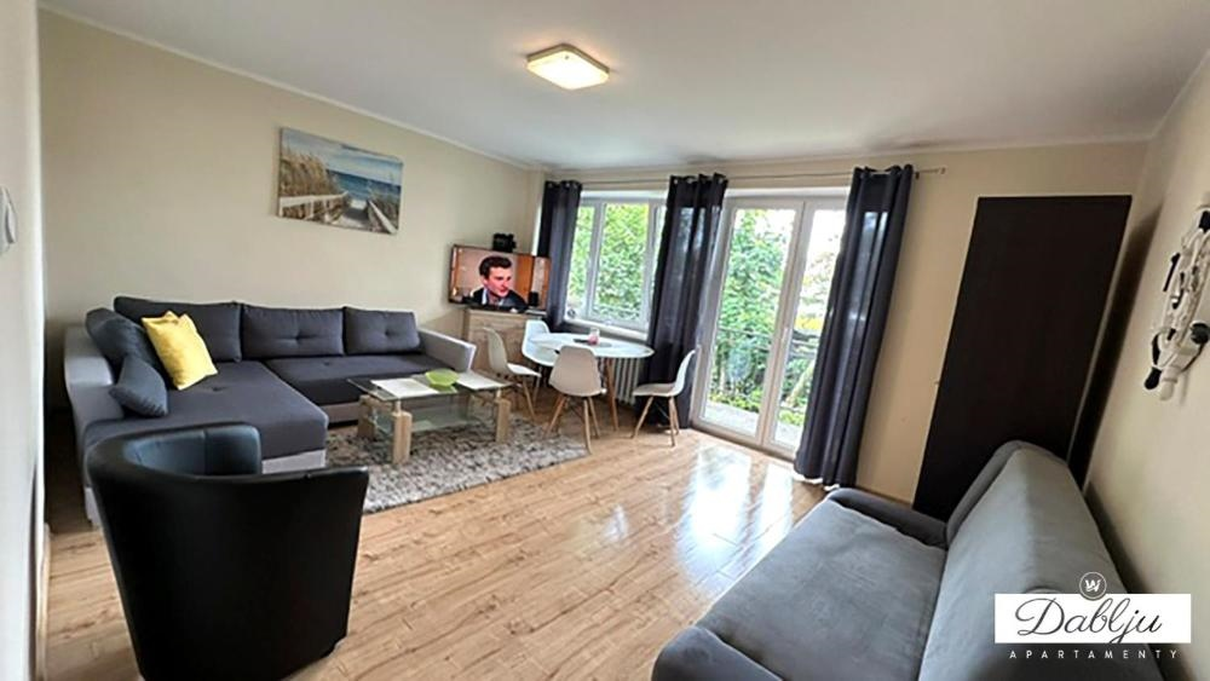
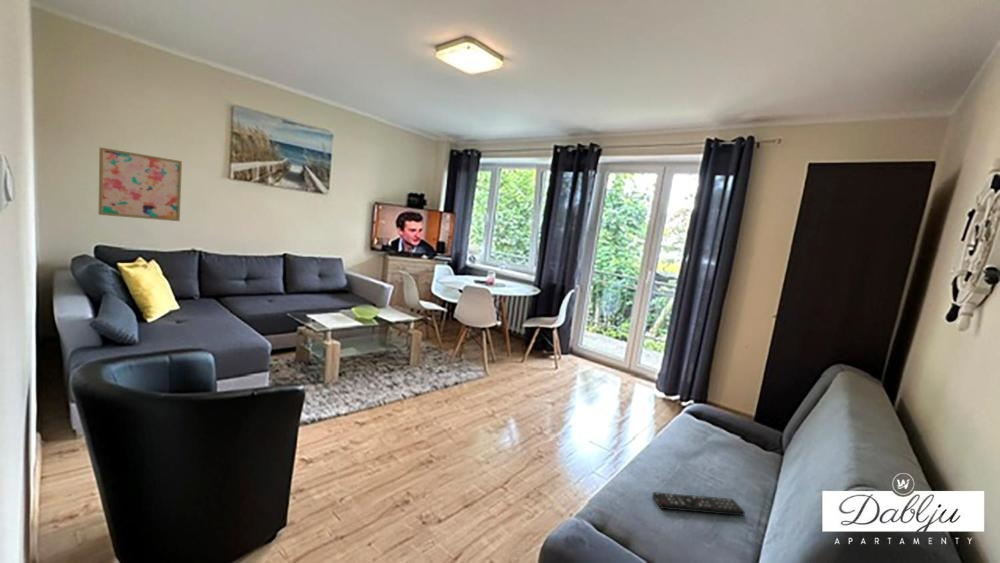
+ remote control (697, 503)
+ wall art (142, 186)
